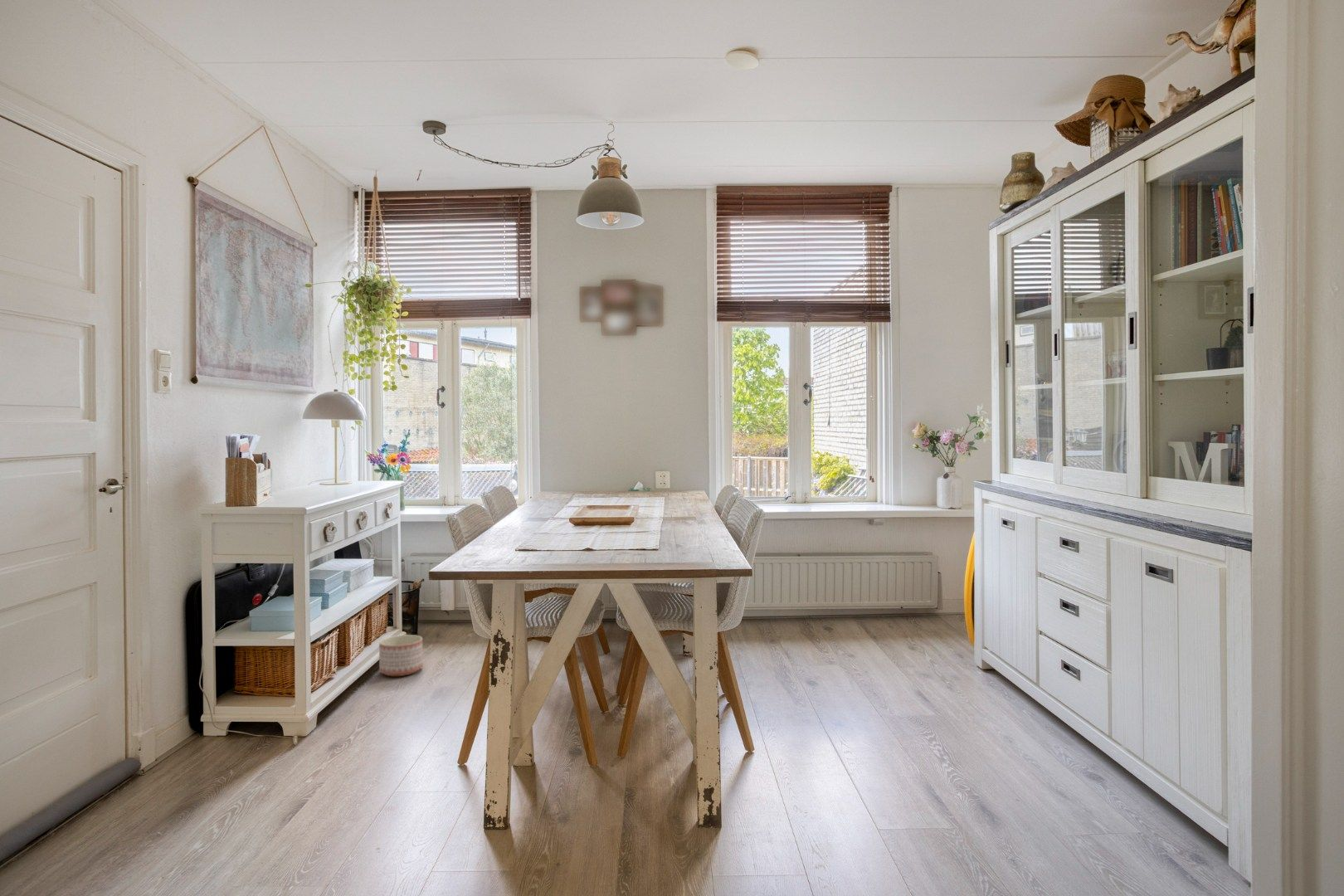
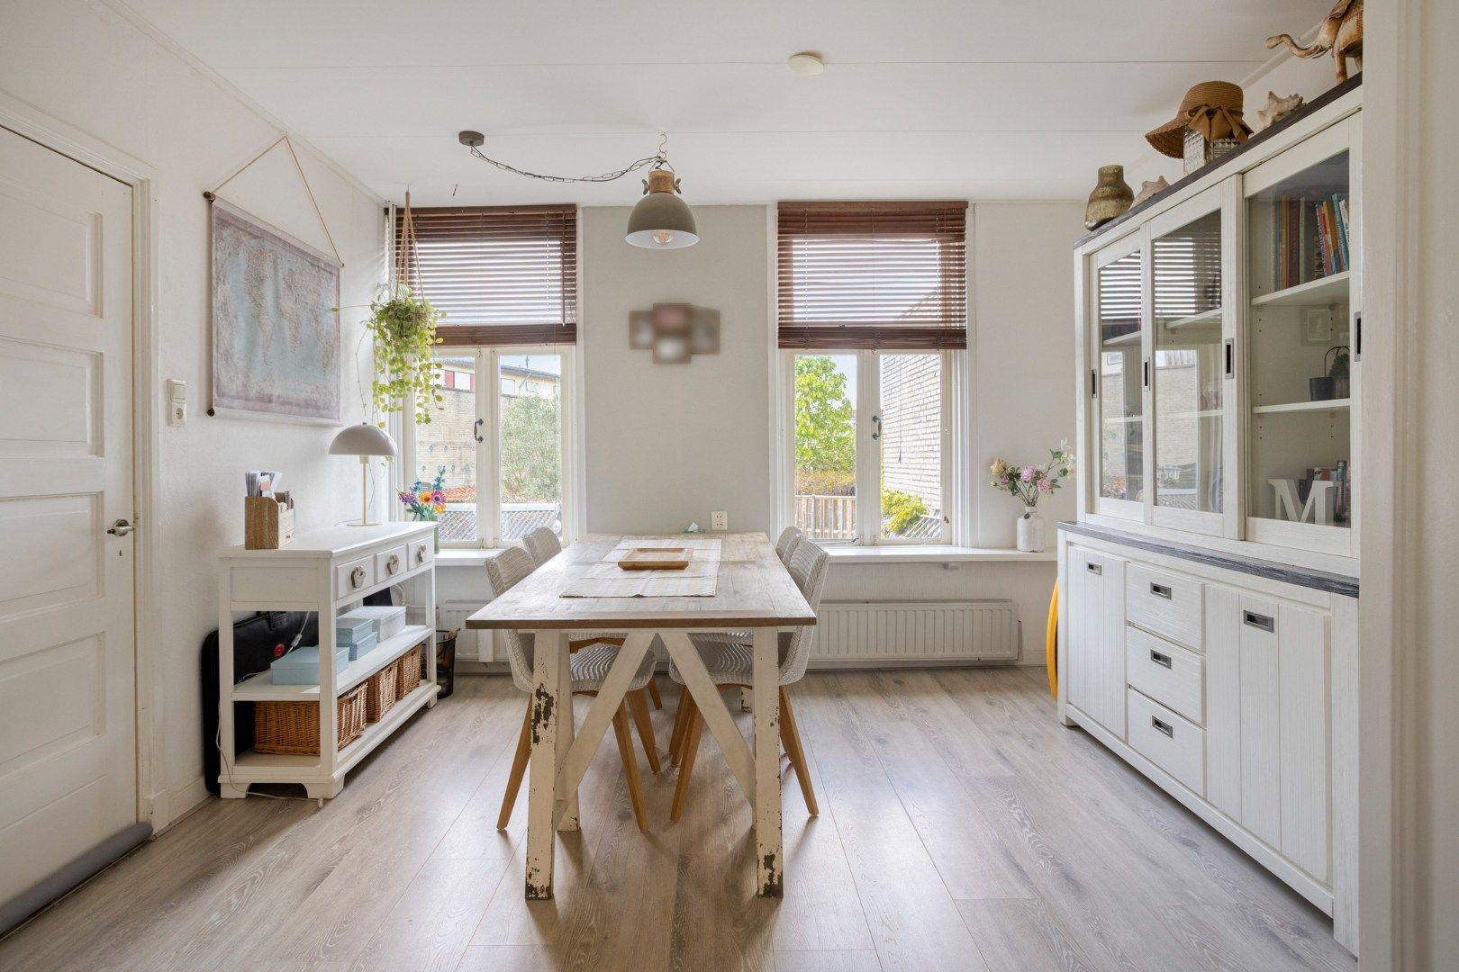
- planter (401, 655)
